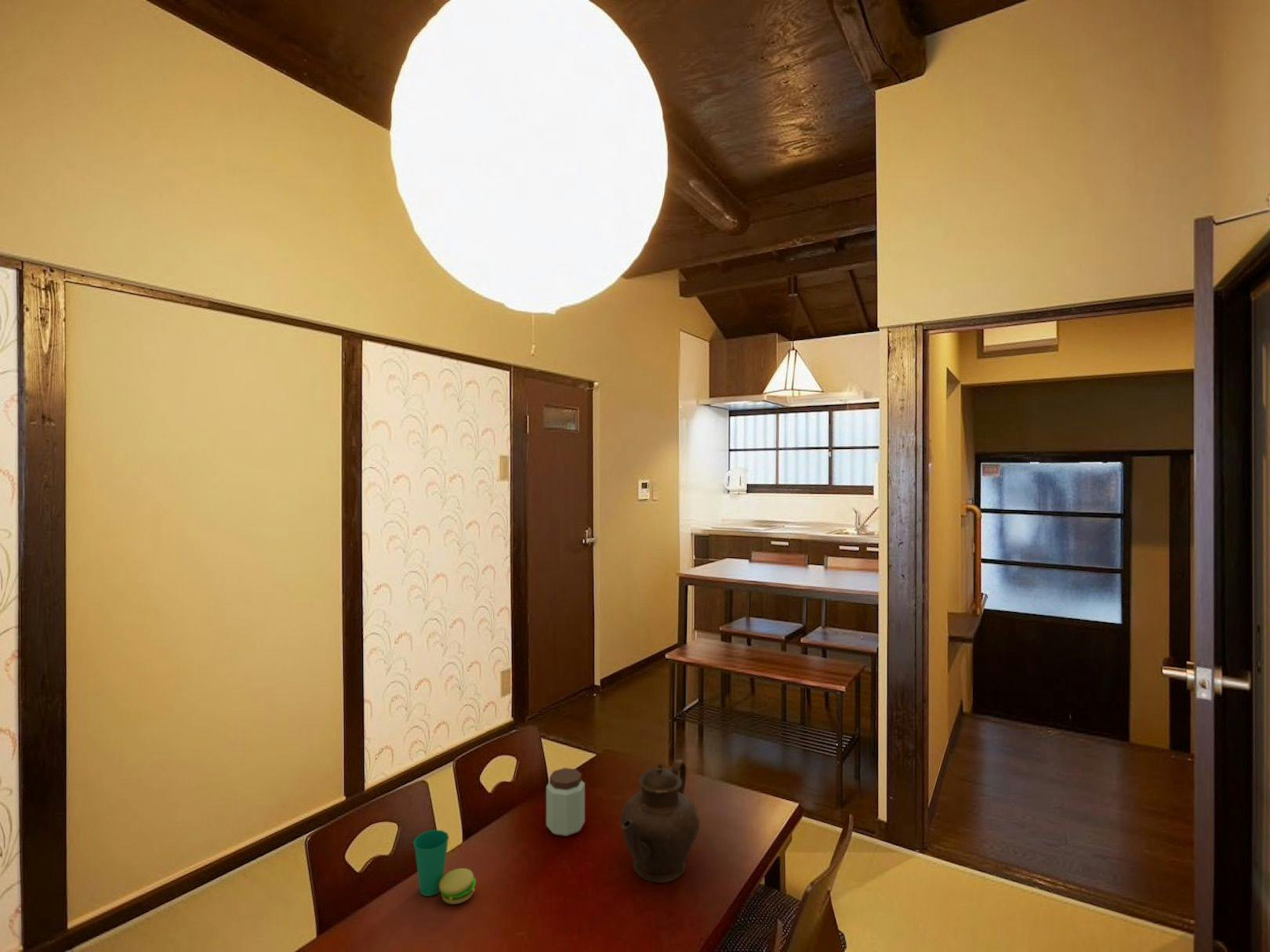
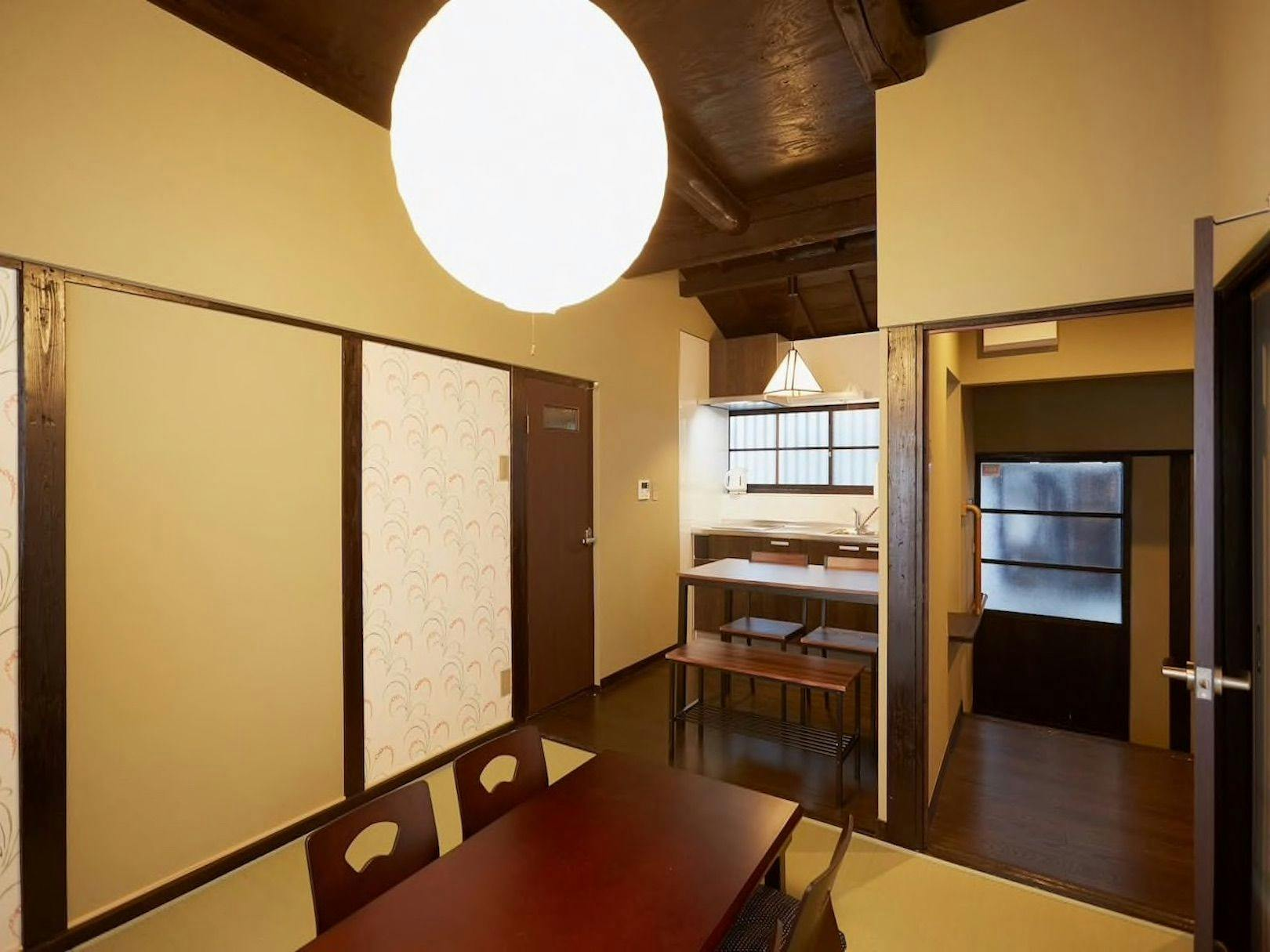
- cup (444, 867)
- peanut butter (565, 801)
- teapot (655, 817)
